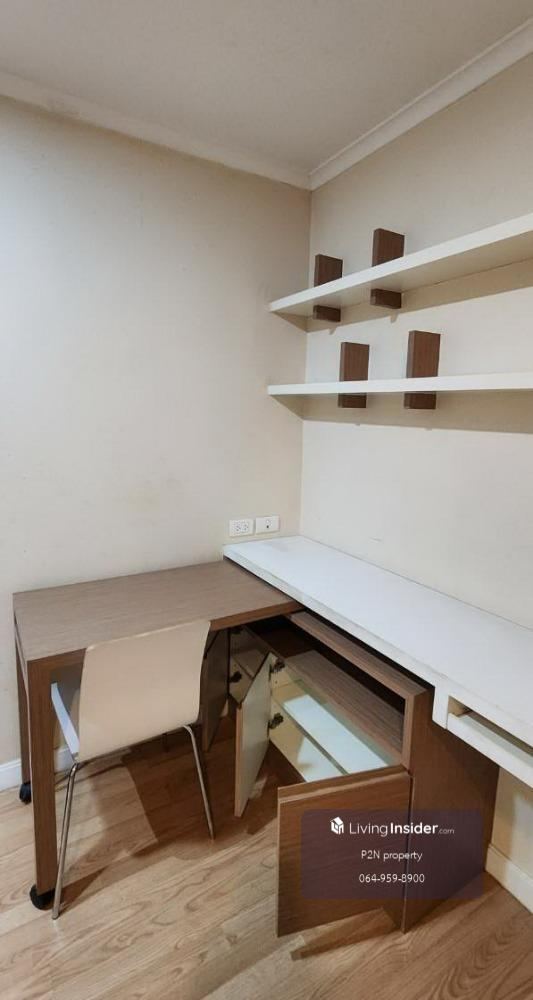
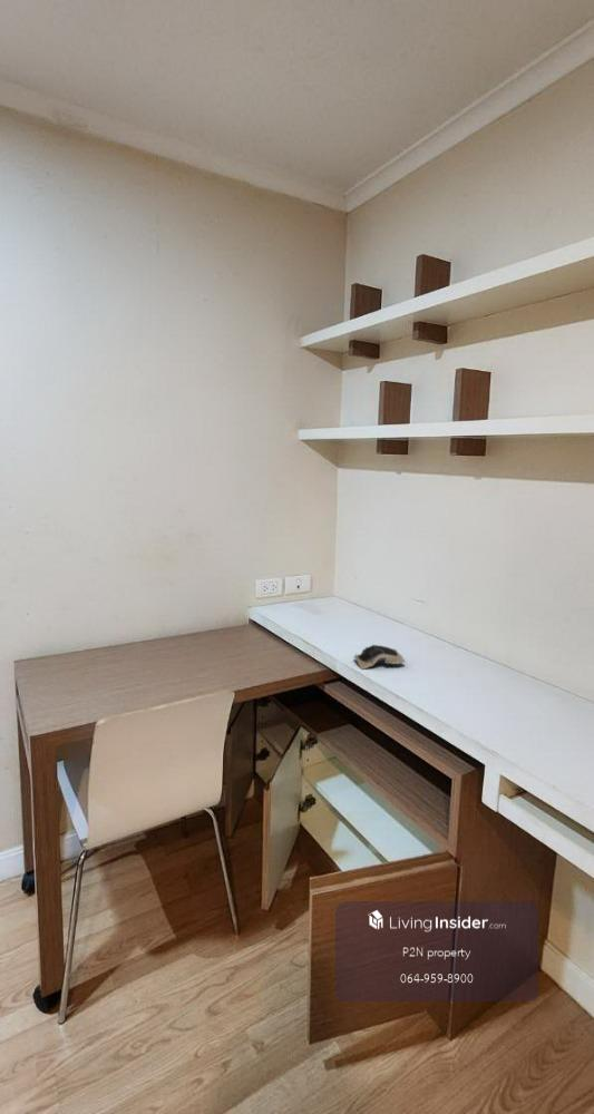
+ computer mouse (379, 654)
